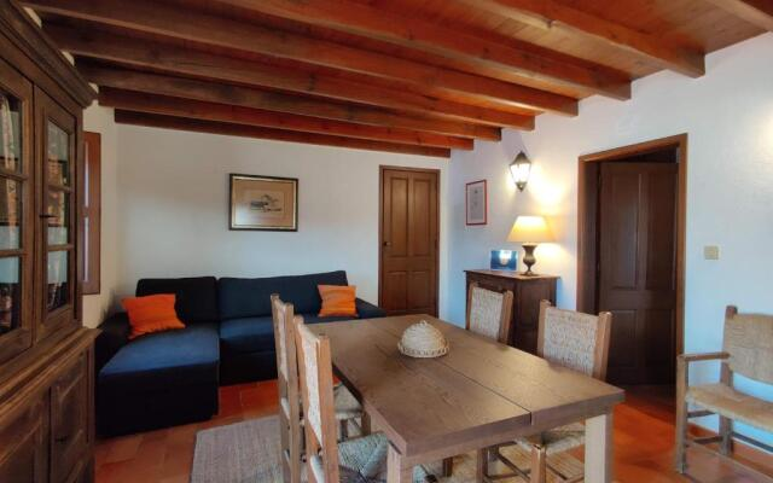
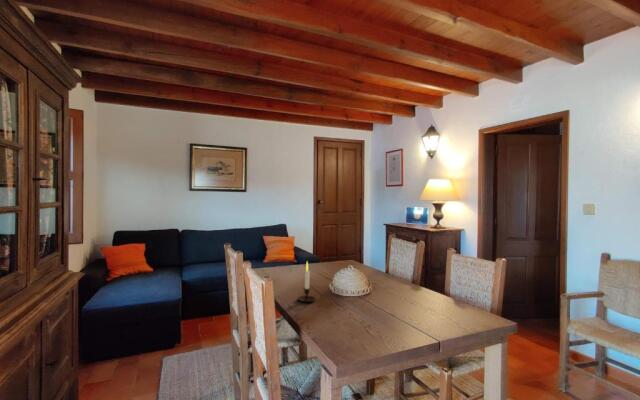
+ candle (307, 281)
